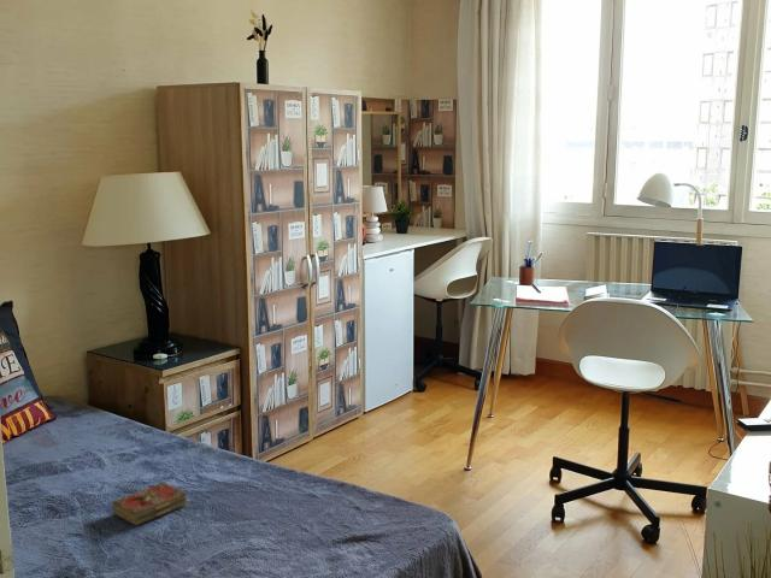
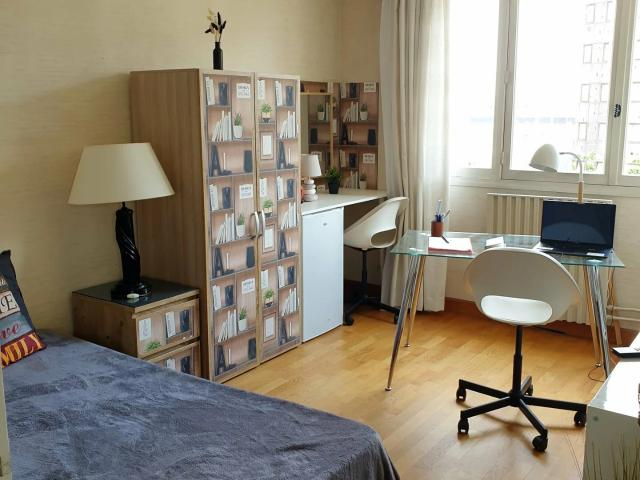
- book (151, 501)
